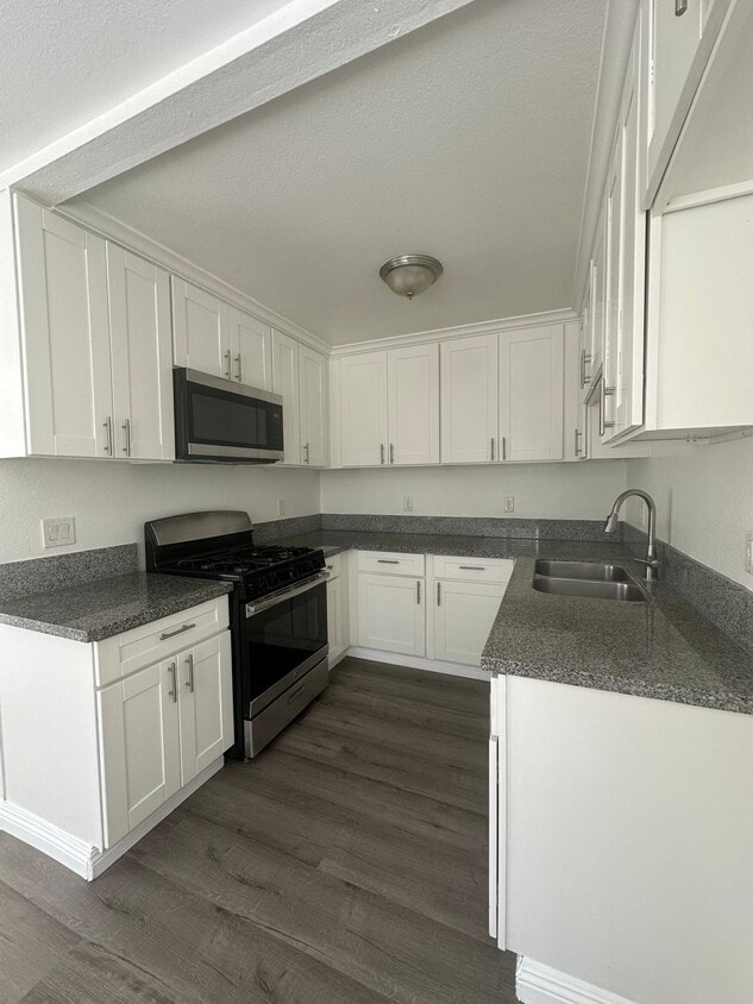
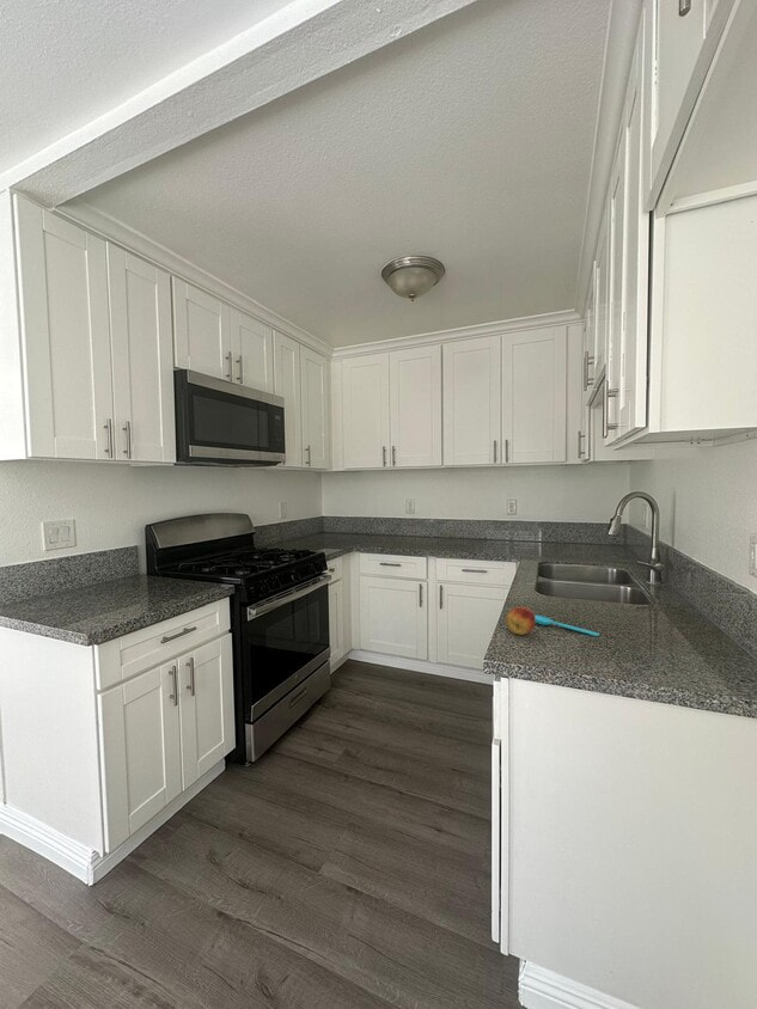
+ fruit (520, 620)
+ spoon (562, 624)
